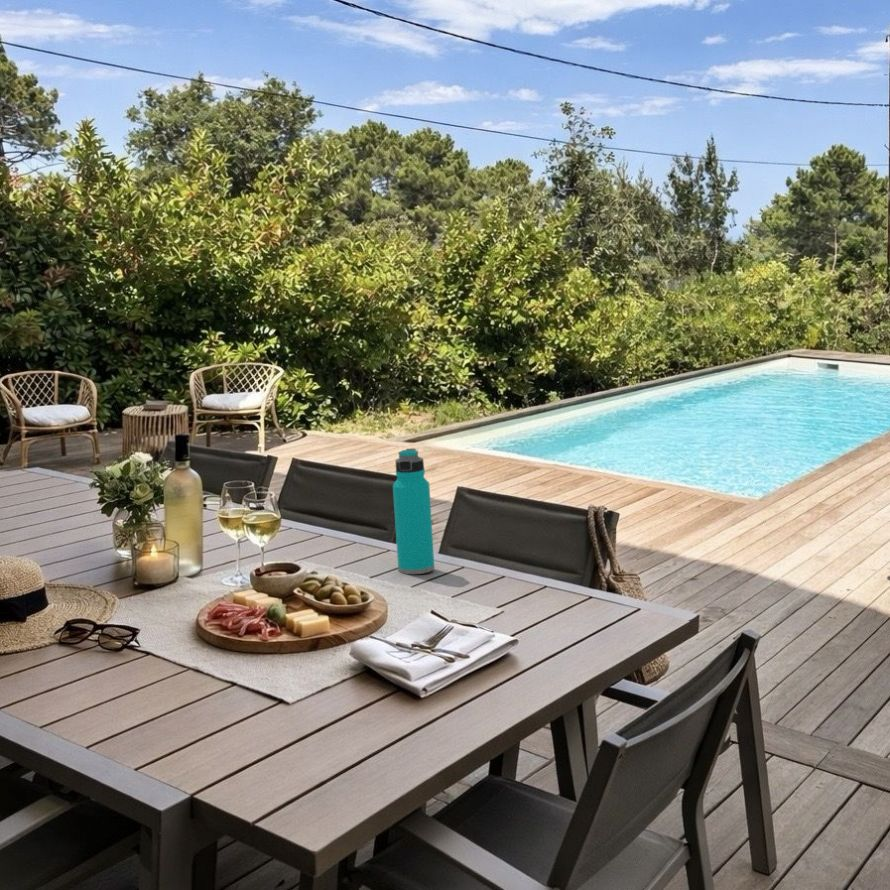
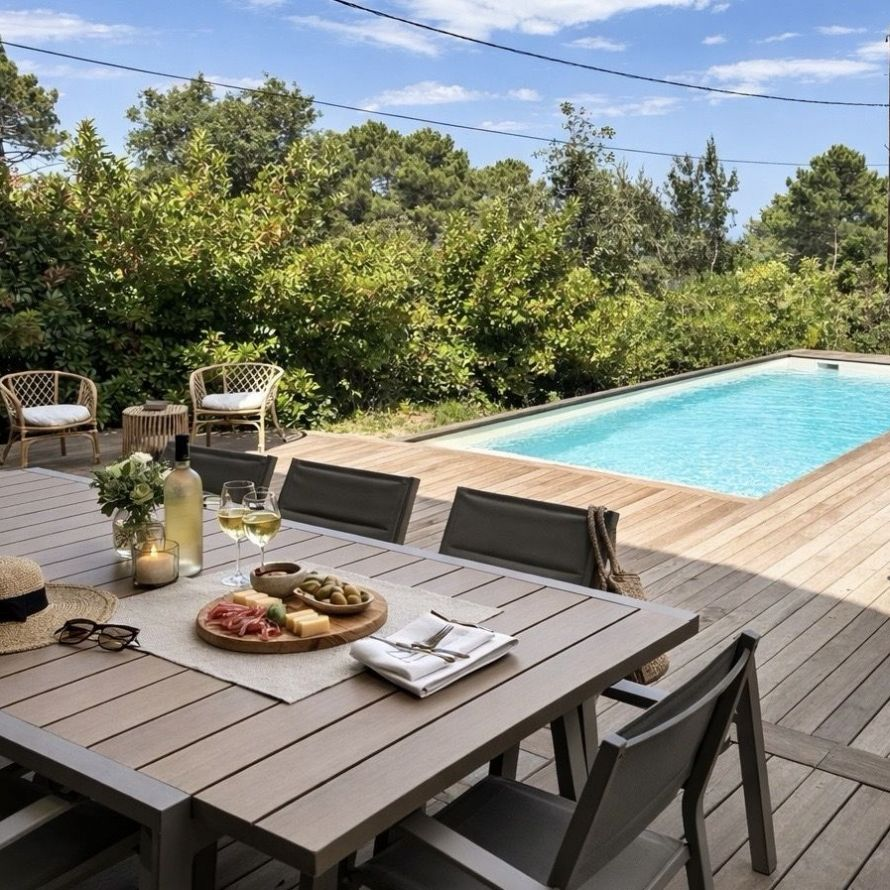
- water bottle (412, 509)
